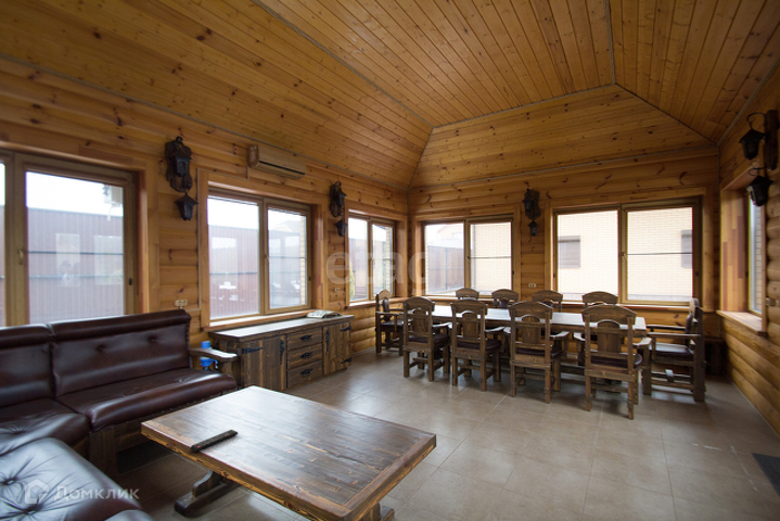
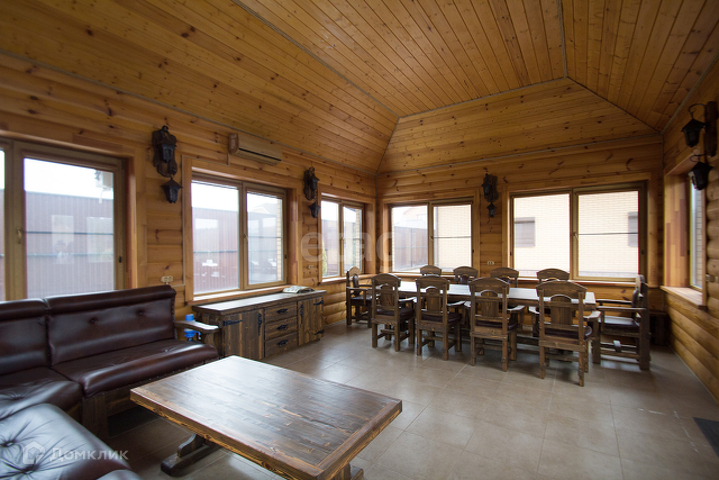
- remote control (215, 440)
